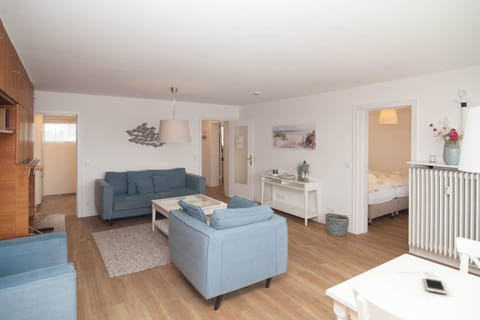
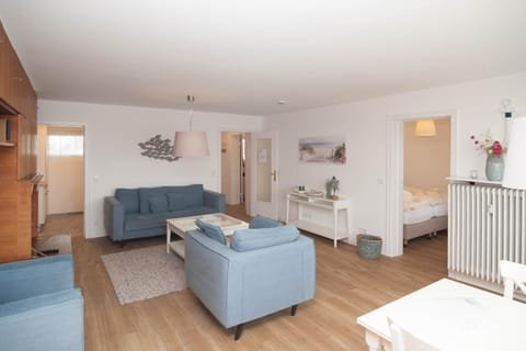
- cell phone (434, 285)
